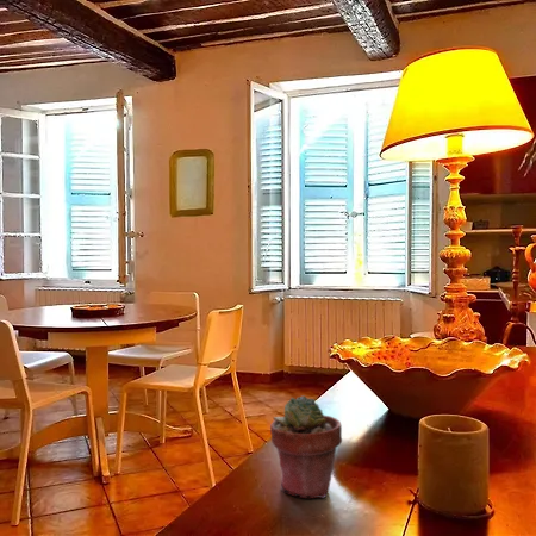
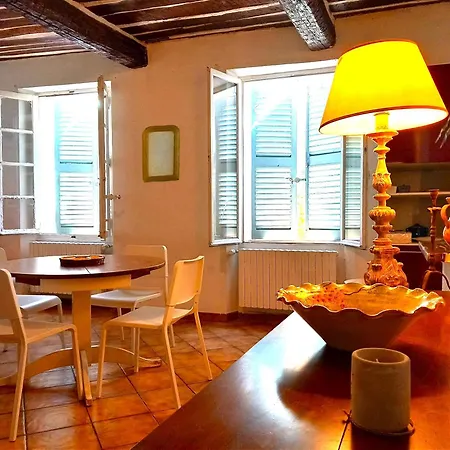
- potted succulent (305, 442)
